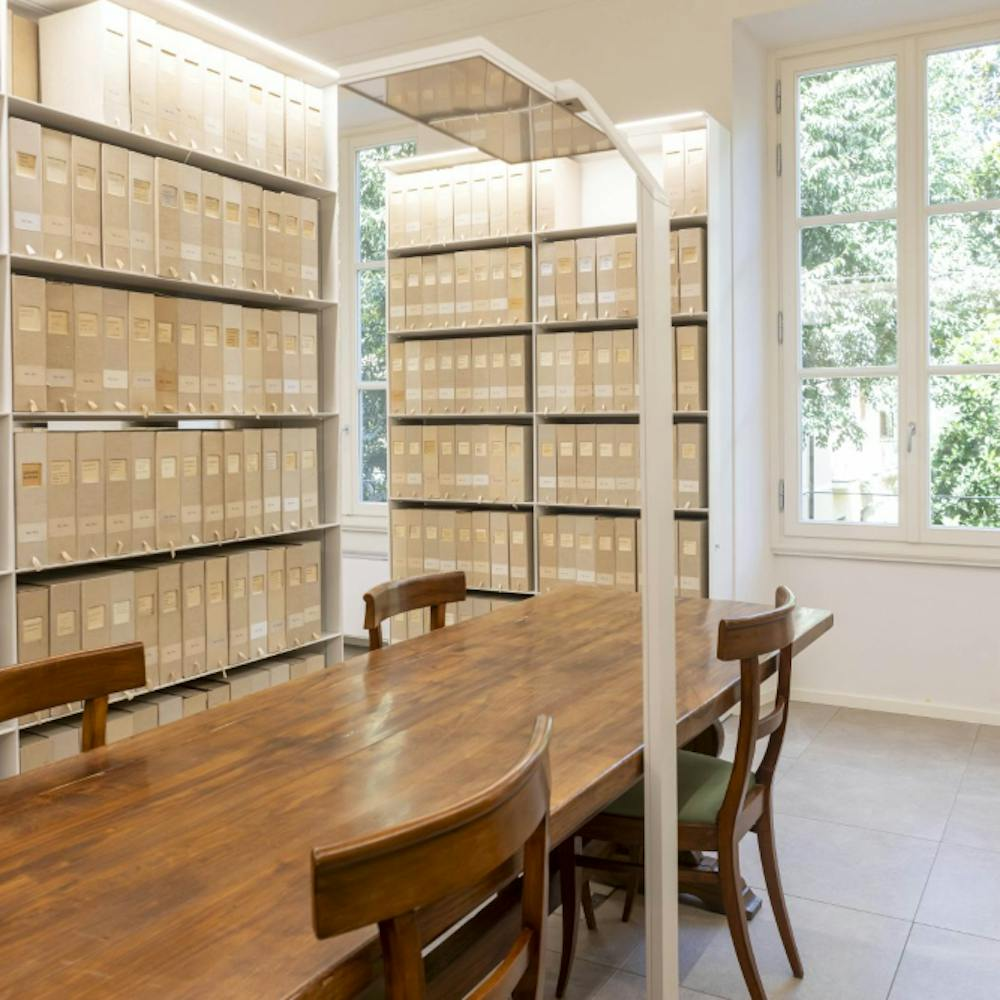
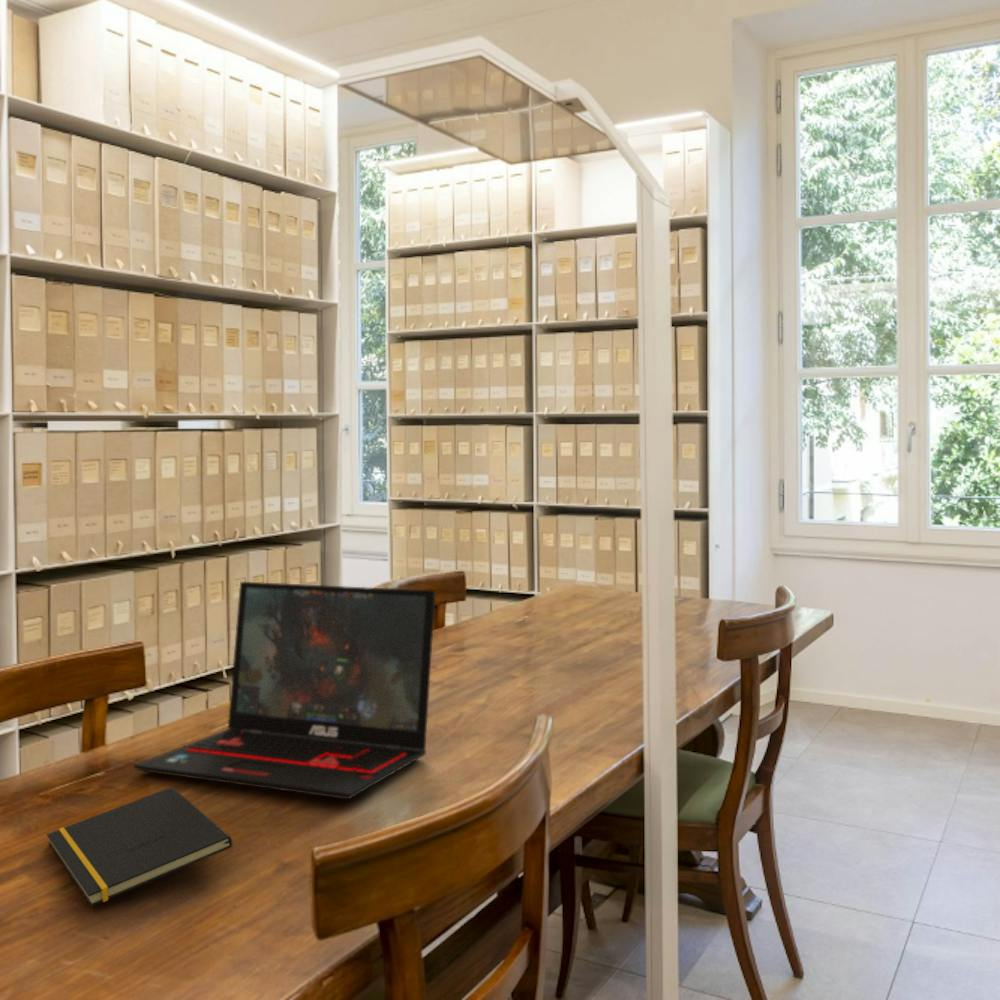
+ laptop (289, 679)
+ notepad (136, 840)
